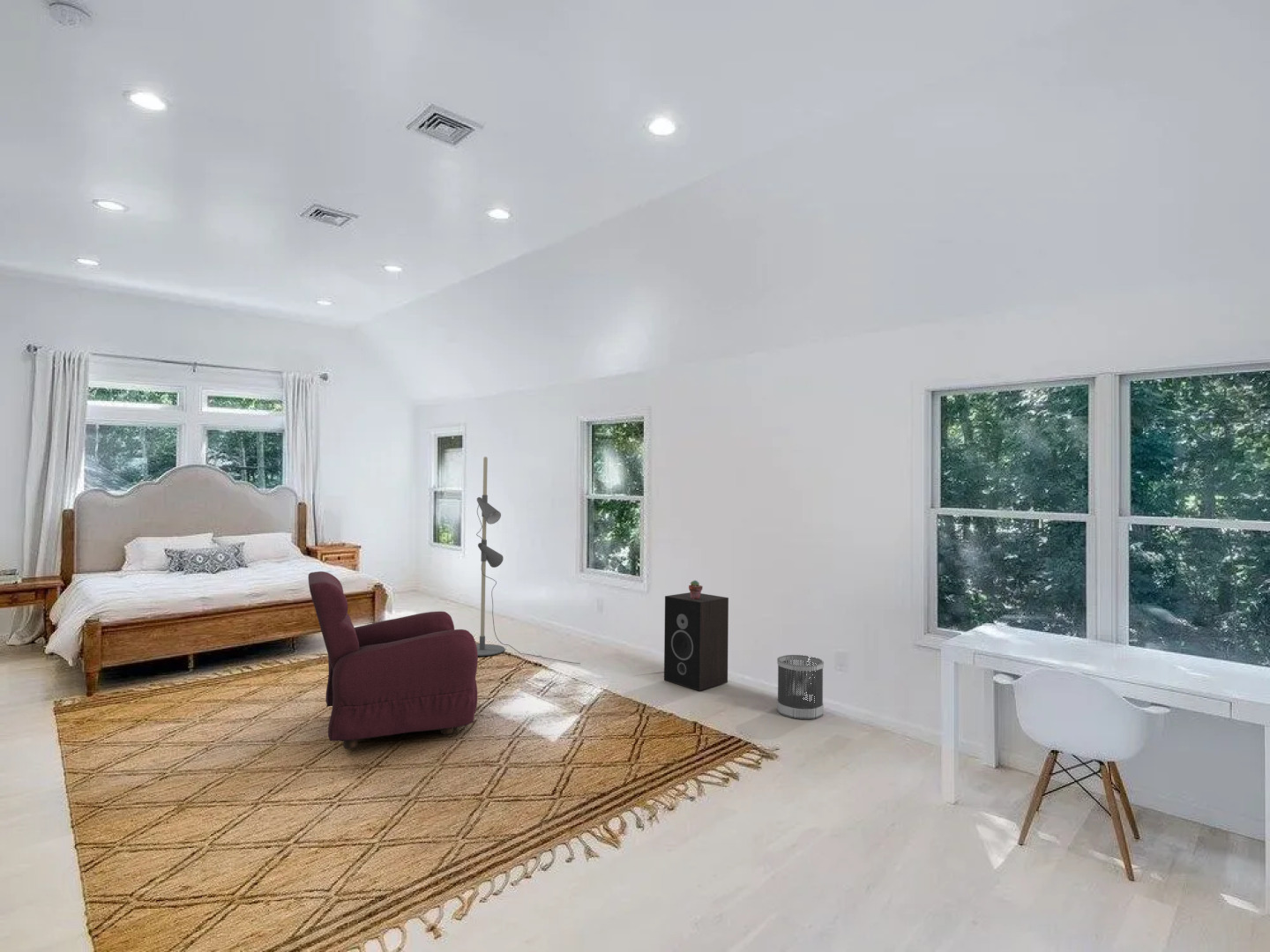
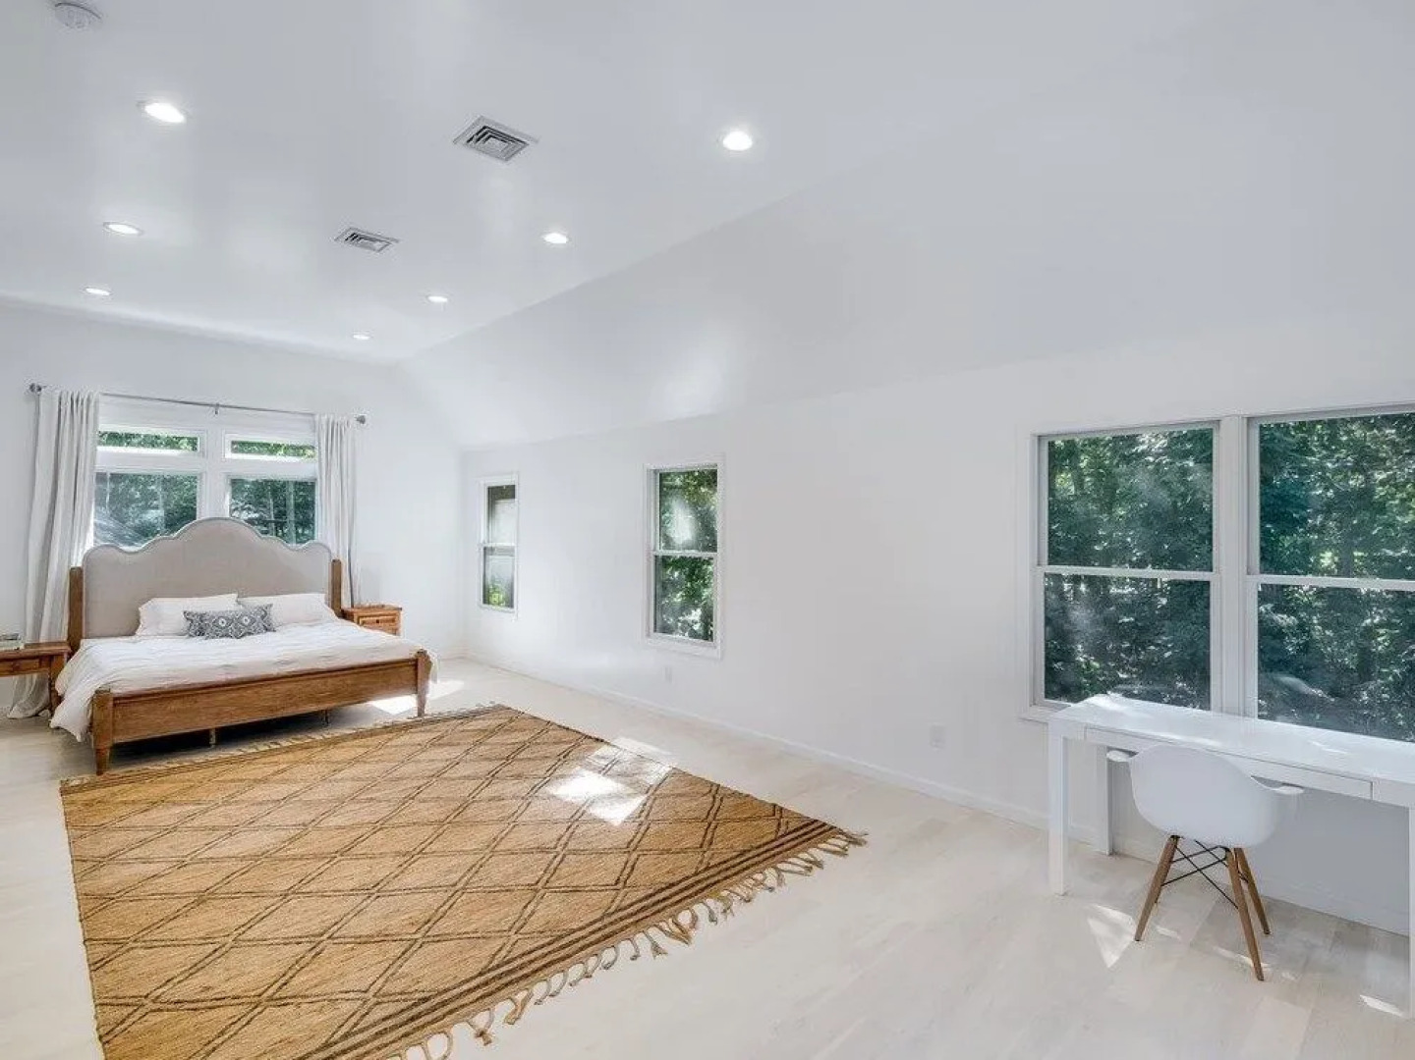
- armchair (392, 649)
- potted succulent (695, 589)
- wastebasket (800, 686)
- floor lamp (503, 557)
- speaker (696, 638)
